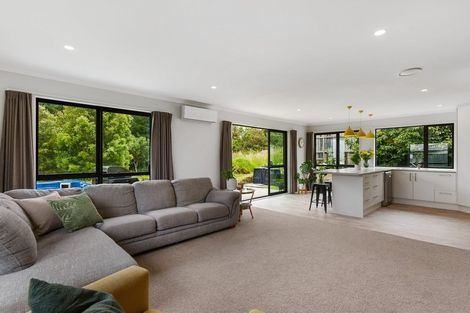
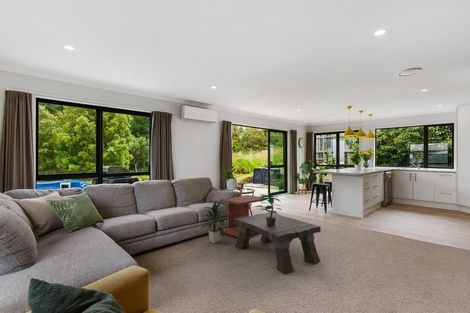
+ potted plant (268, 208)
+ side table (244, 215)
+ coffee table (274, 237)
+ indoor plant (214, 221)
